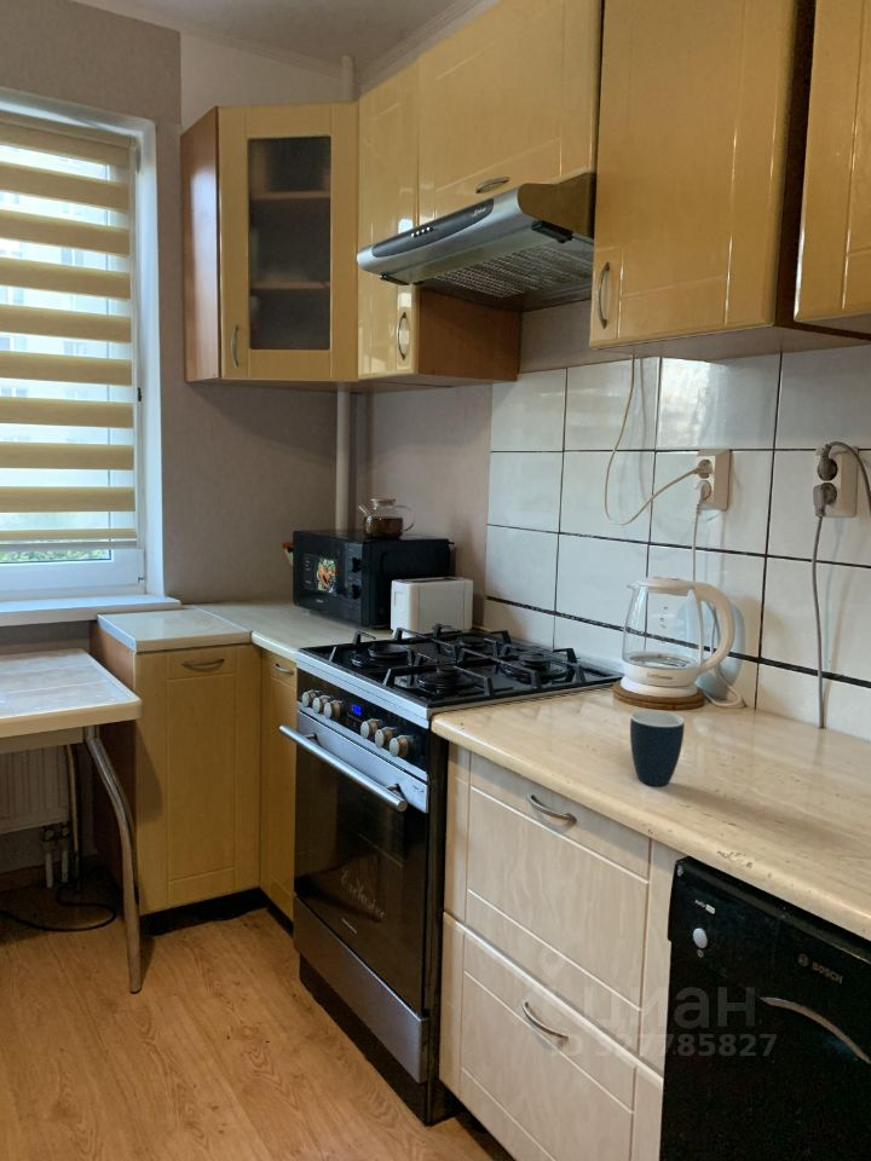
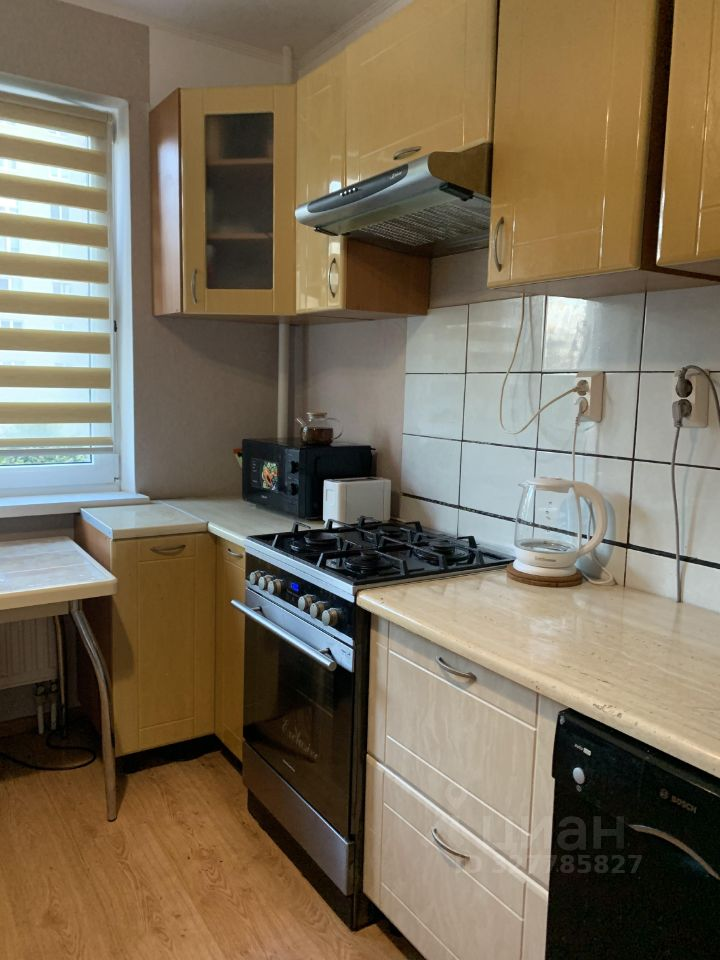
- mug (650, 746)
